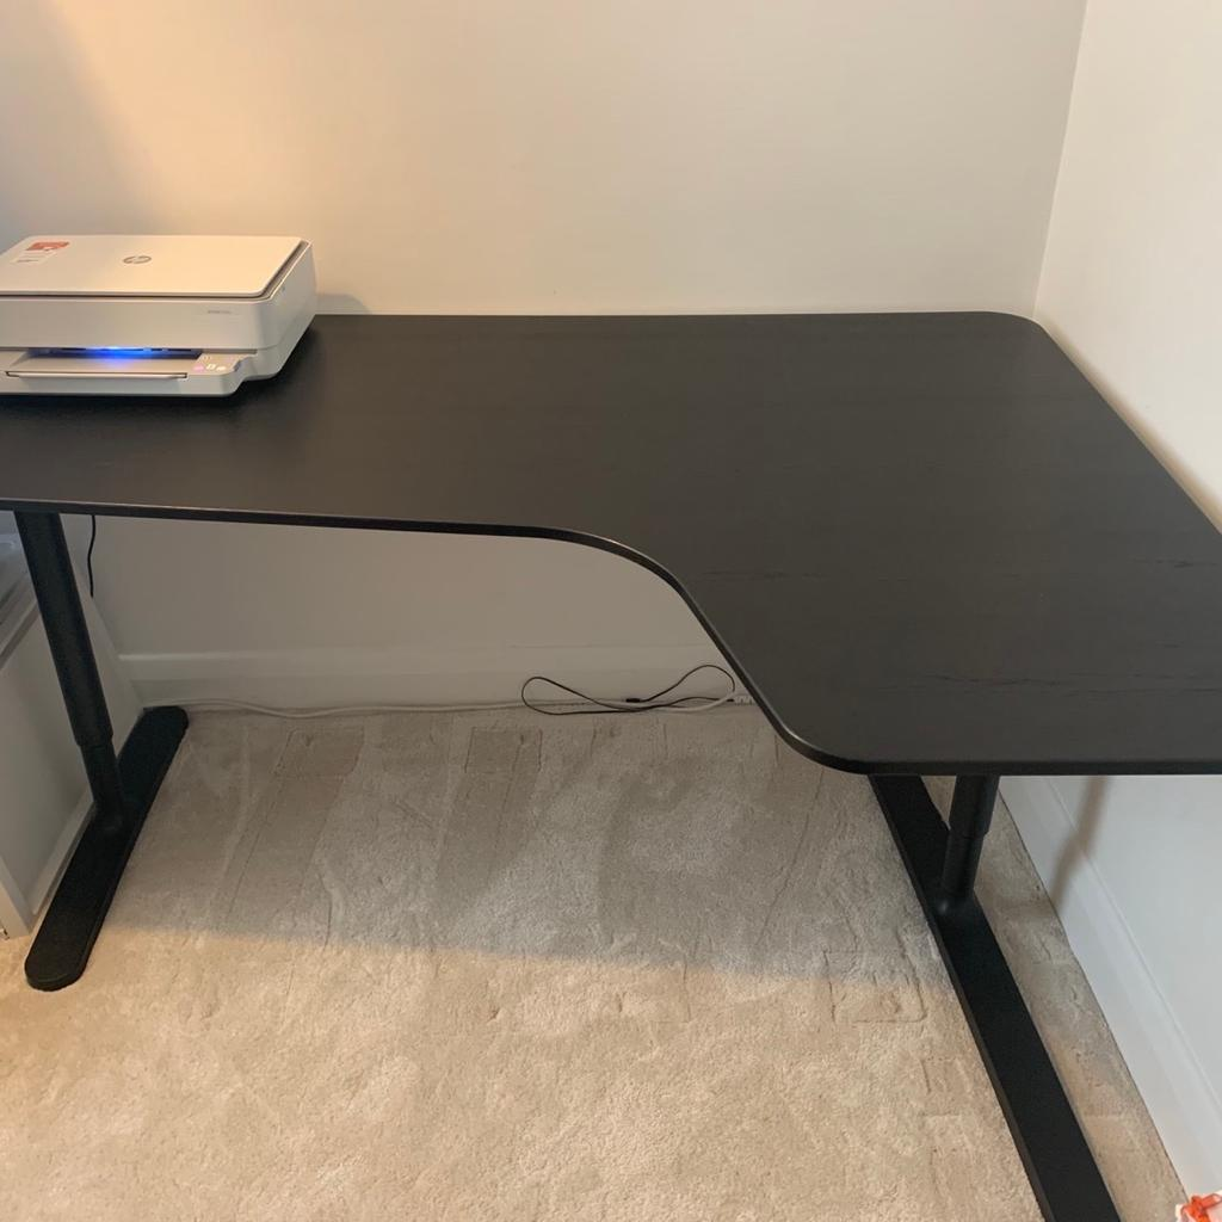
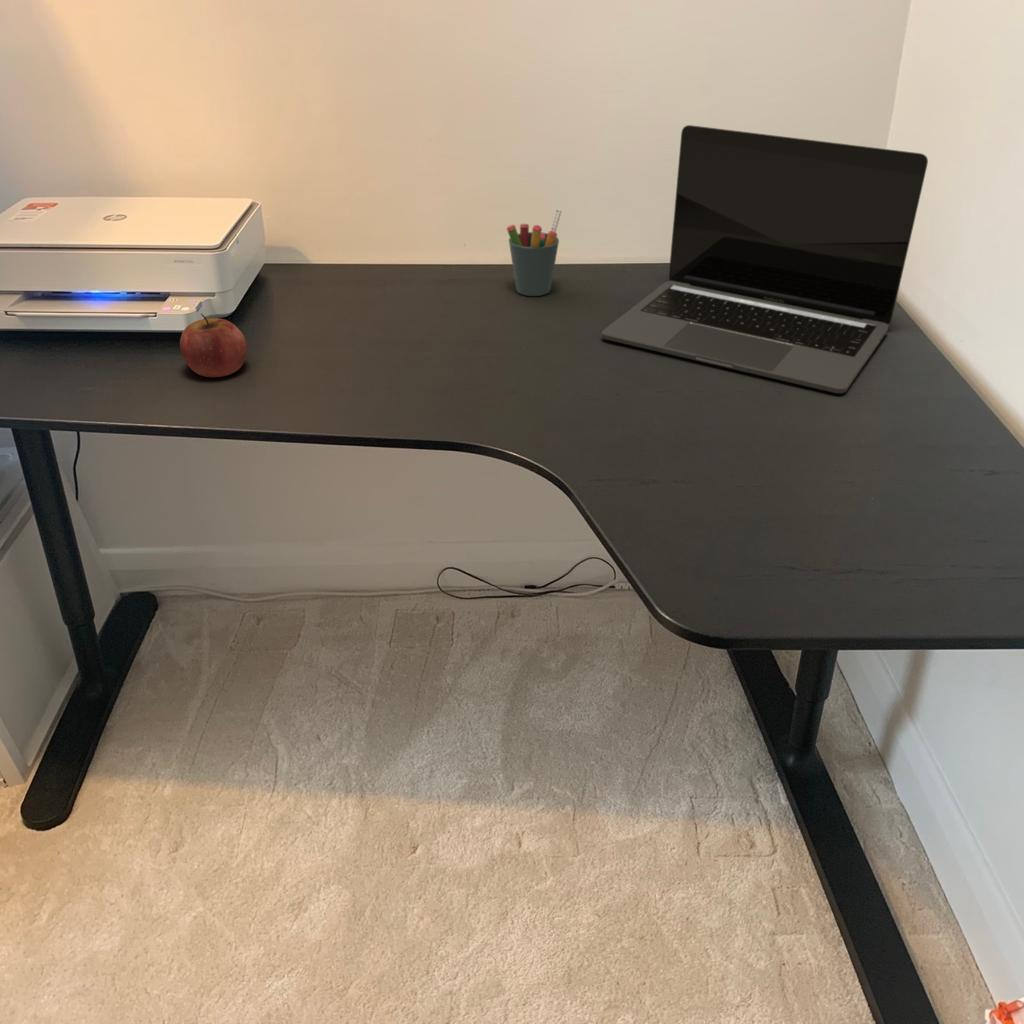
+ apple (212, 341)
+ pen holder (533, 252)
+ laptop (757, 251)
